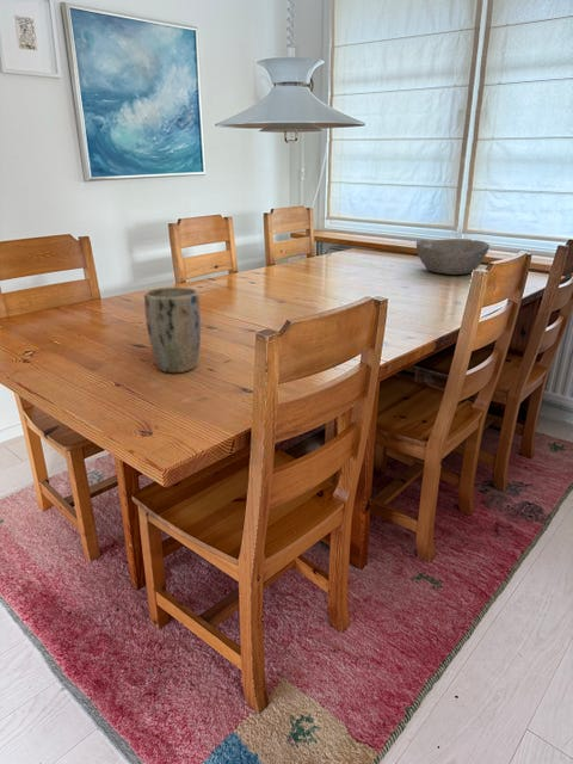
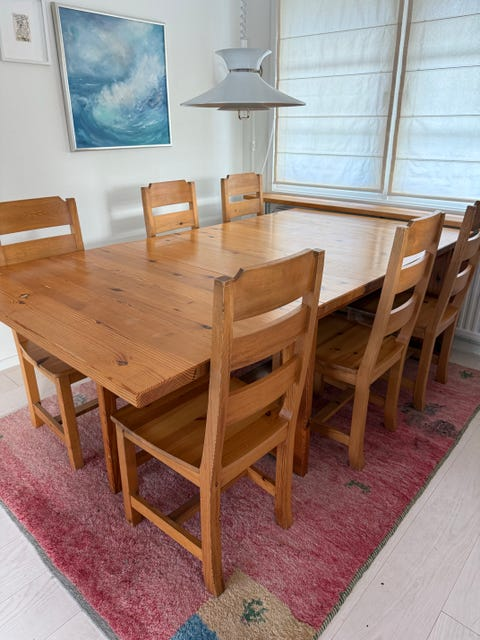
- plant pot (173, 329)
- bowl (450, 257)
